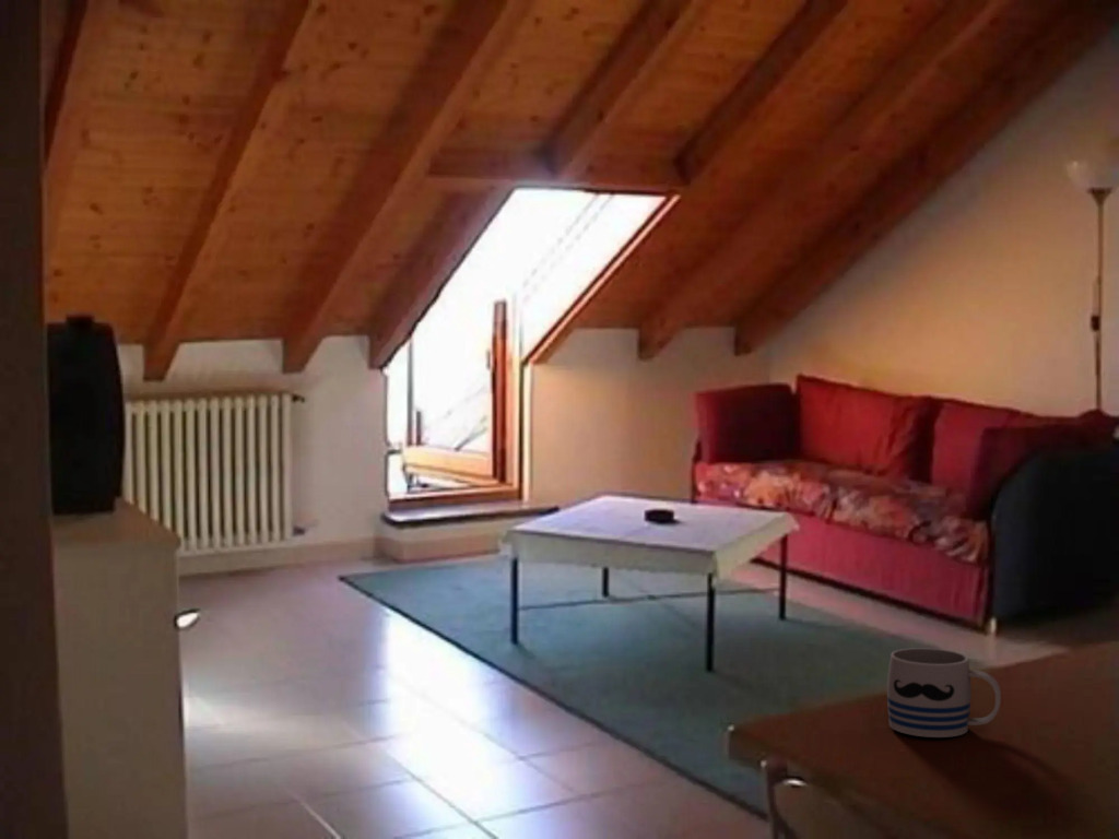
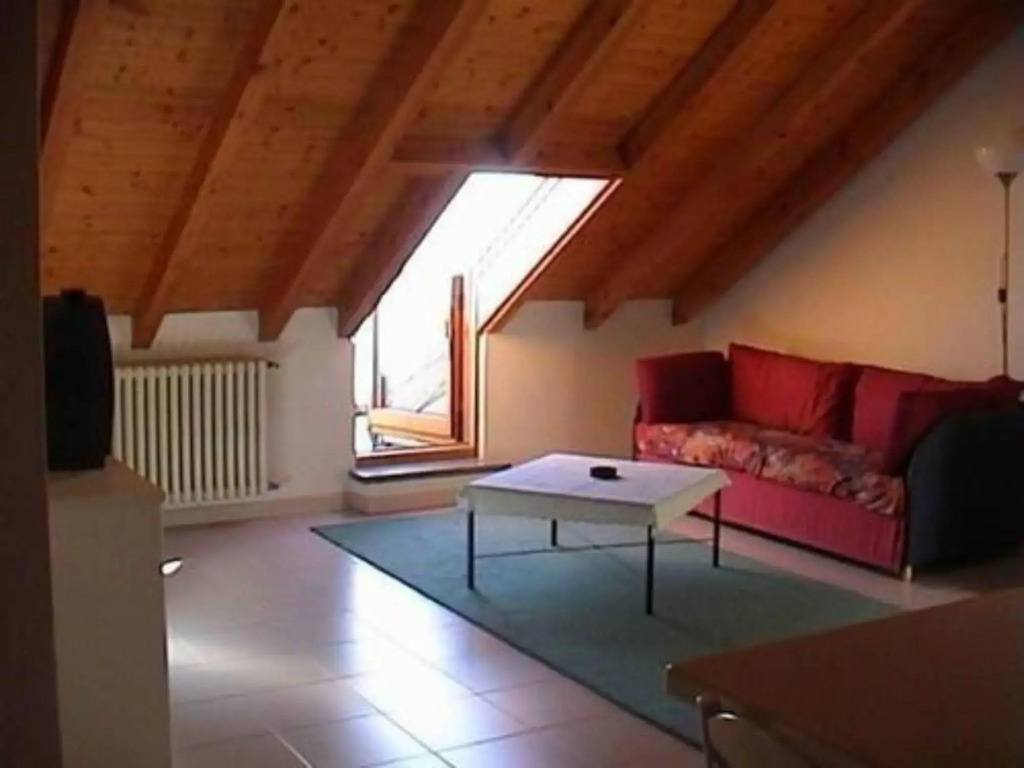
- mug (942, 693)
